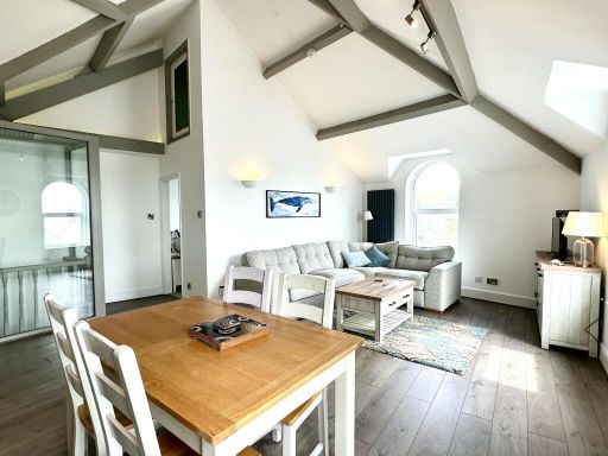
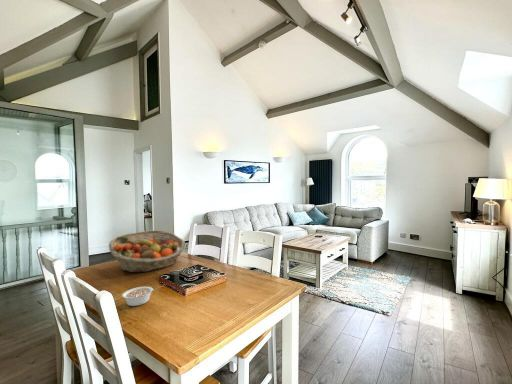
+ fruit basket (149, 249)
+ legume (139, 295)
